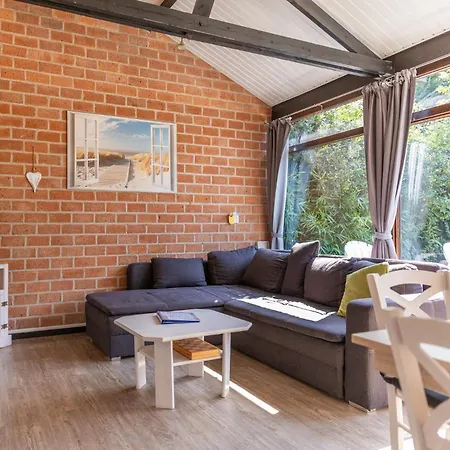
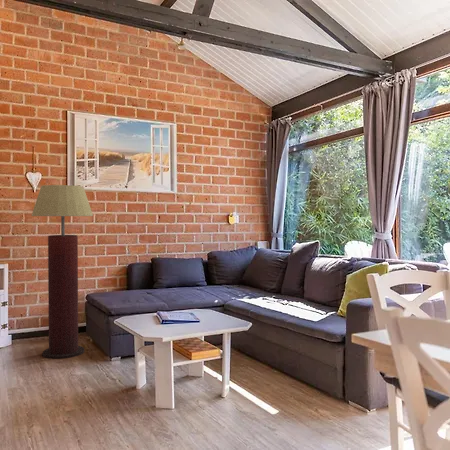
+ floor lamp (63, 269)
